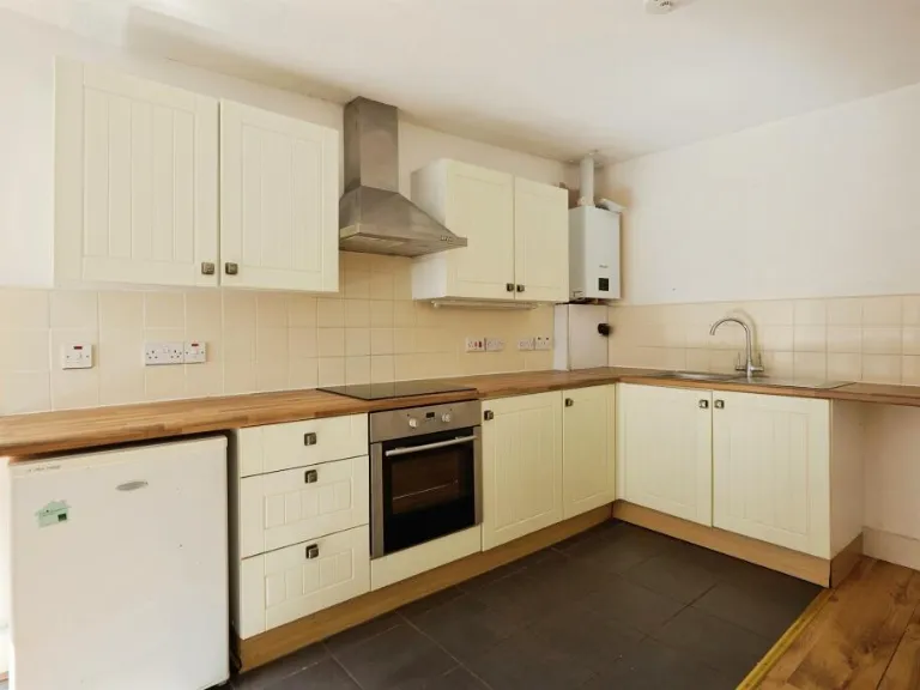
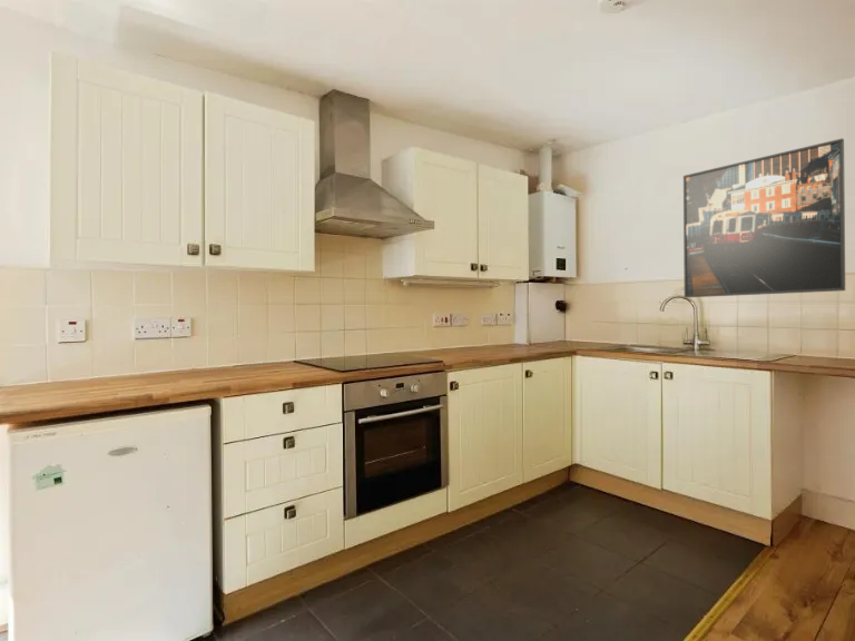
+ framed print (755, 226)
